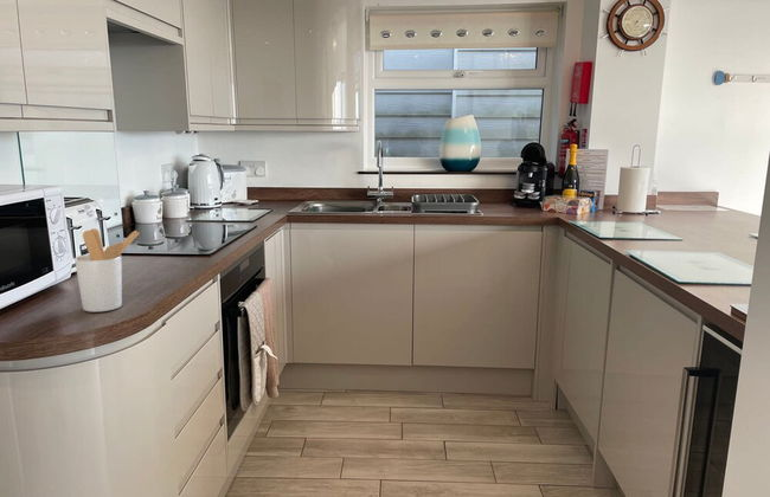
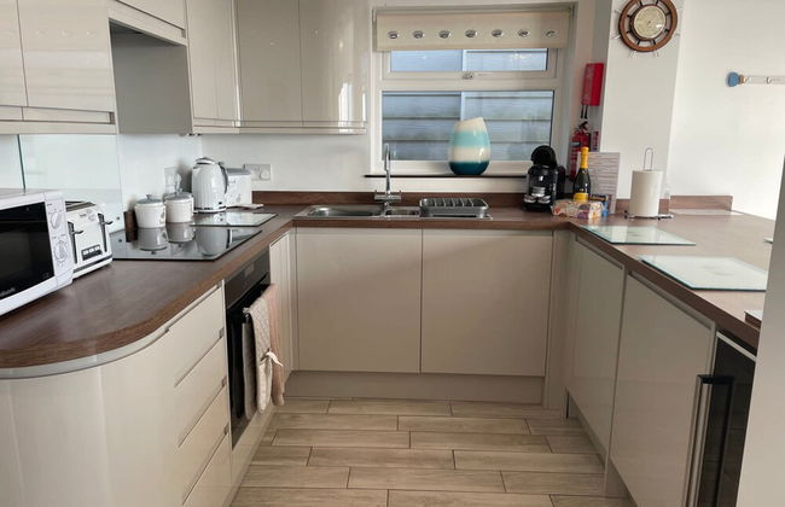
- utensil holder (110, 267)
